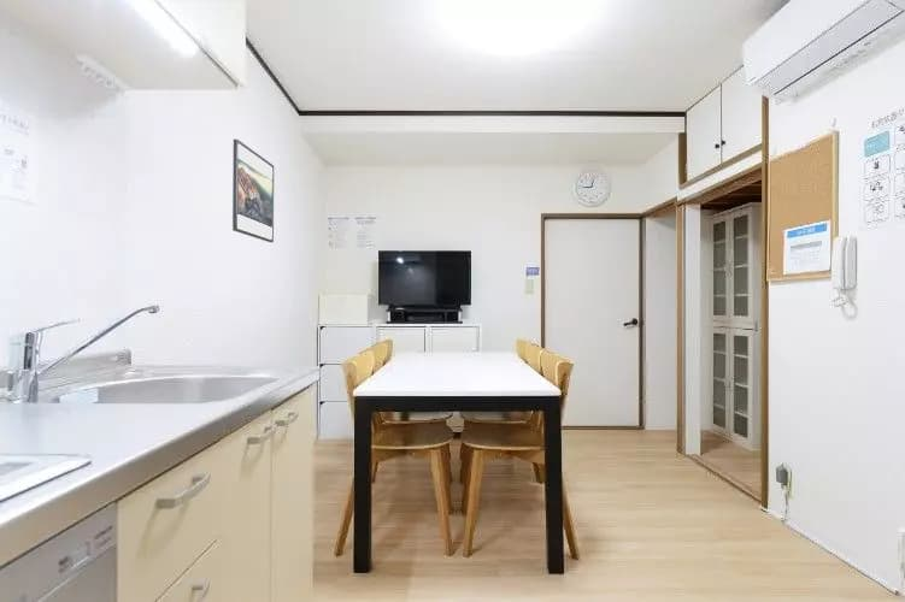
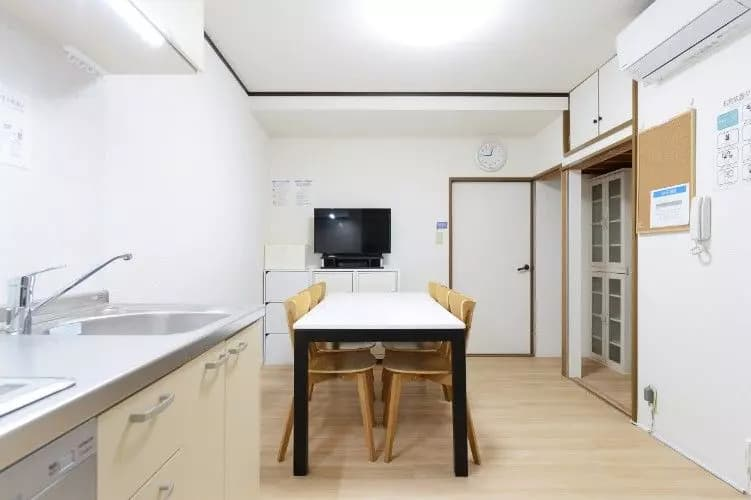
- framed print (254, 195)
